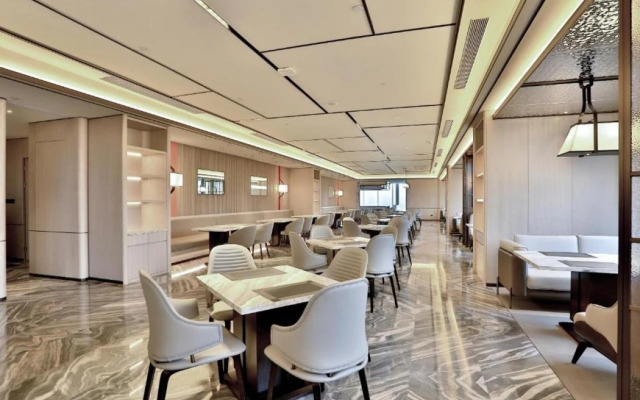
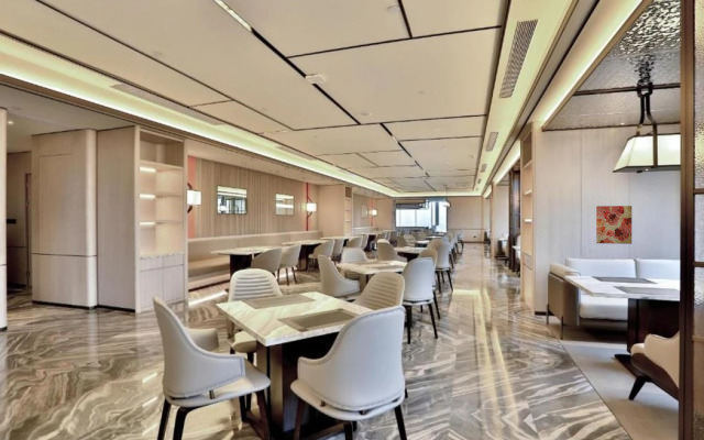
+ wall art (614, 224)
